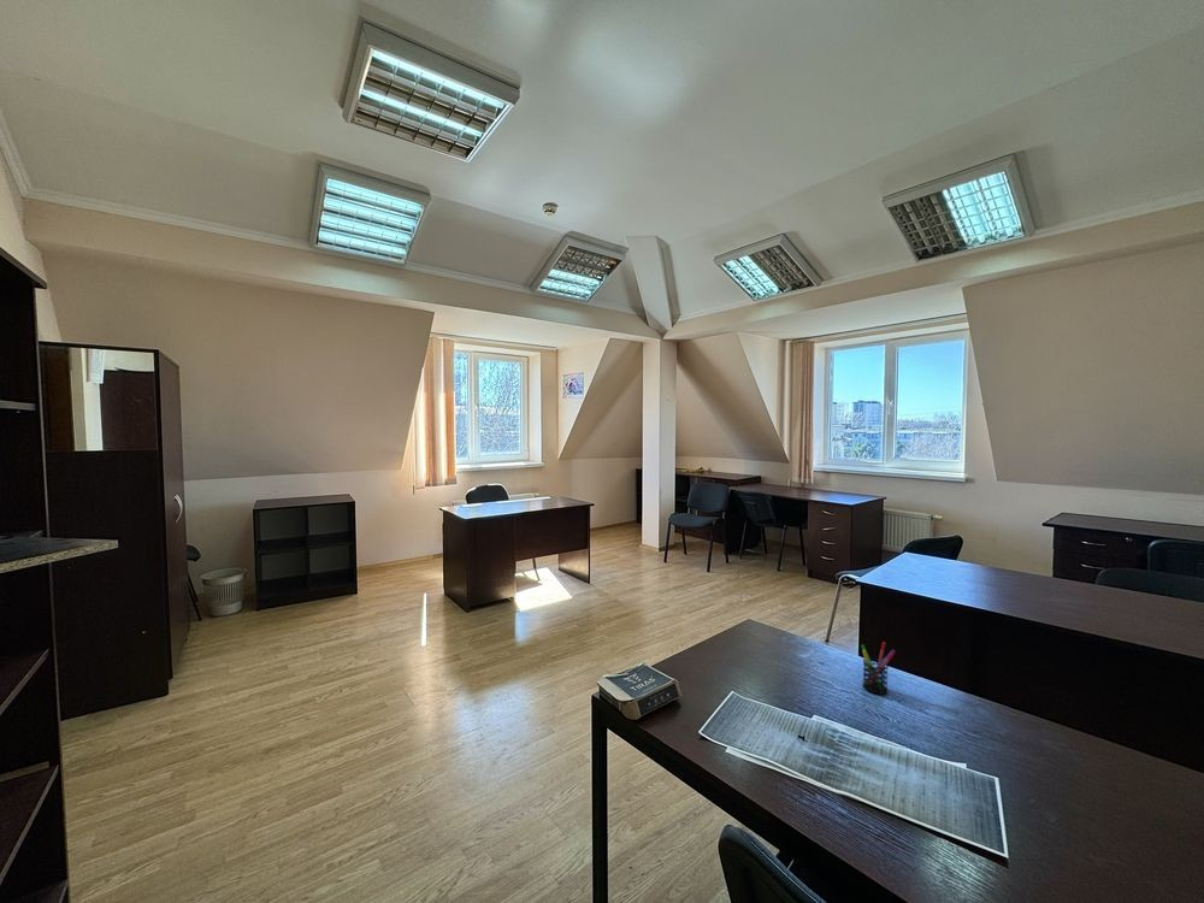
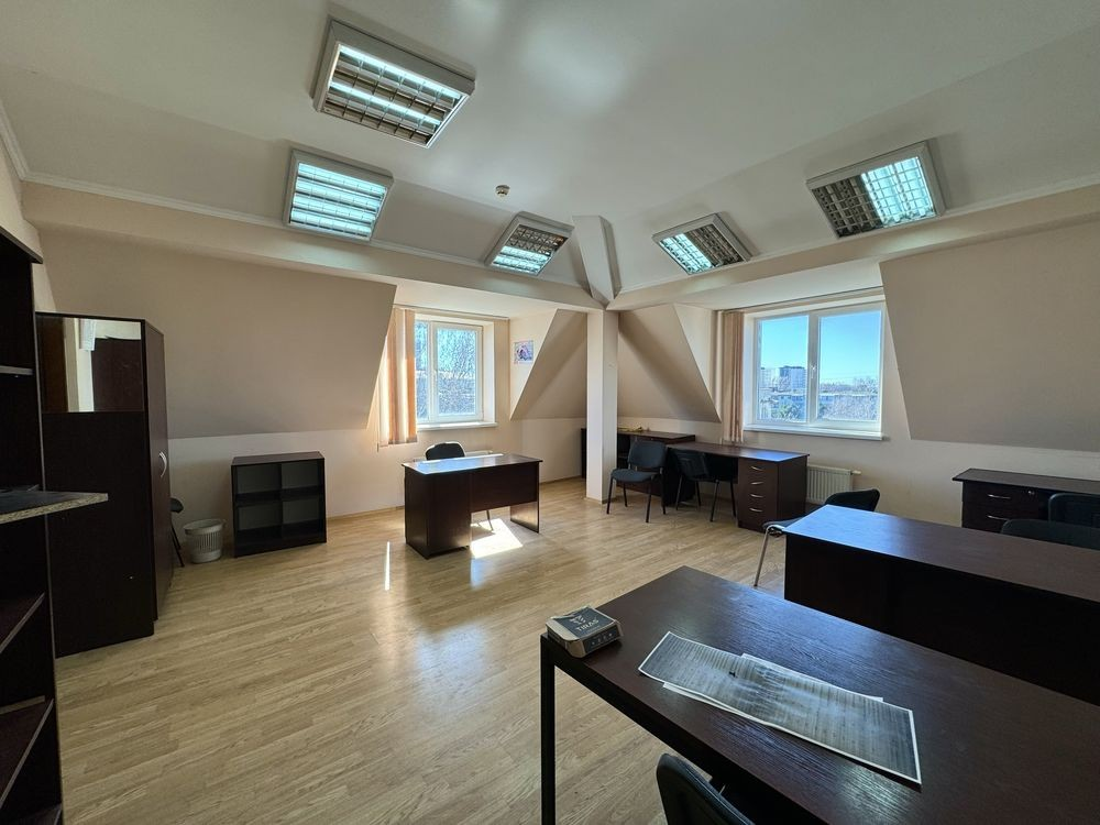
- pen holder (874, 663)
